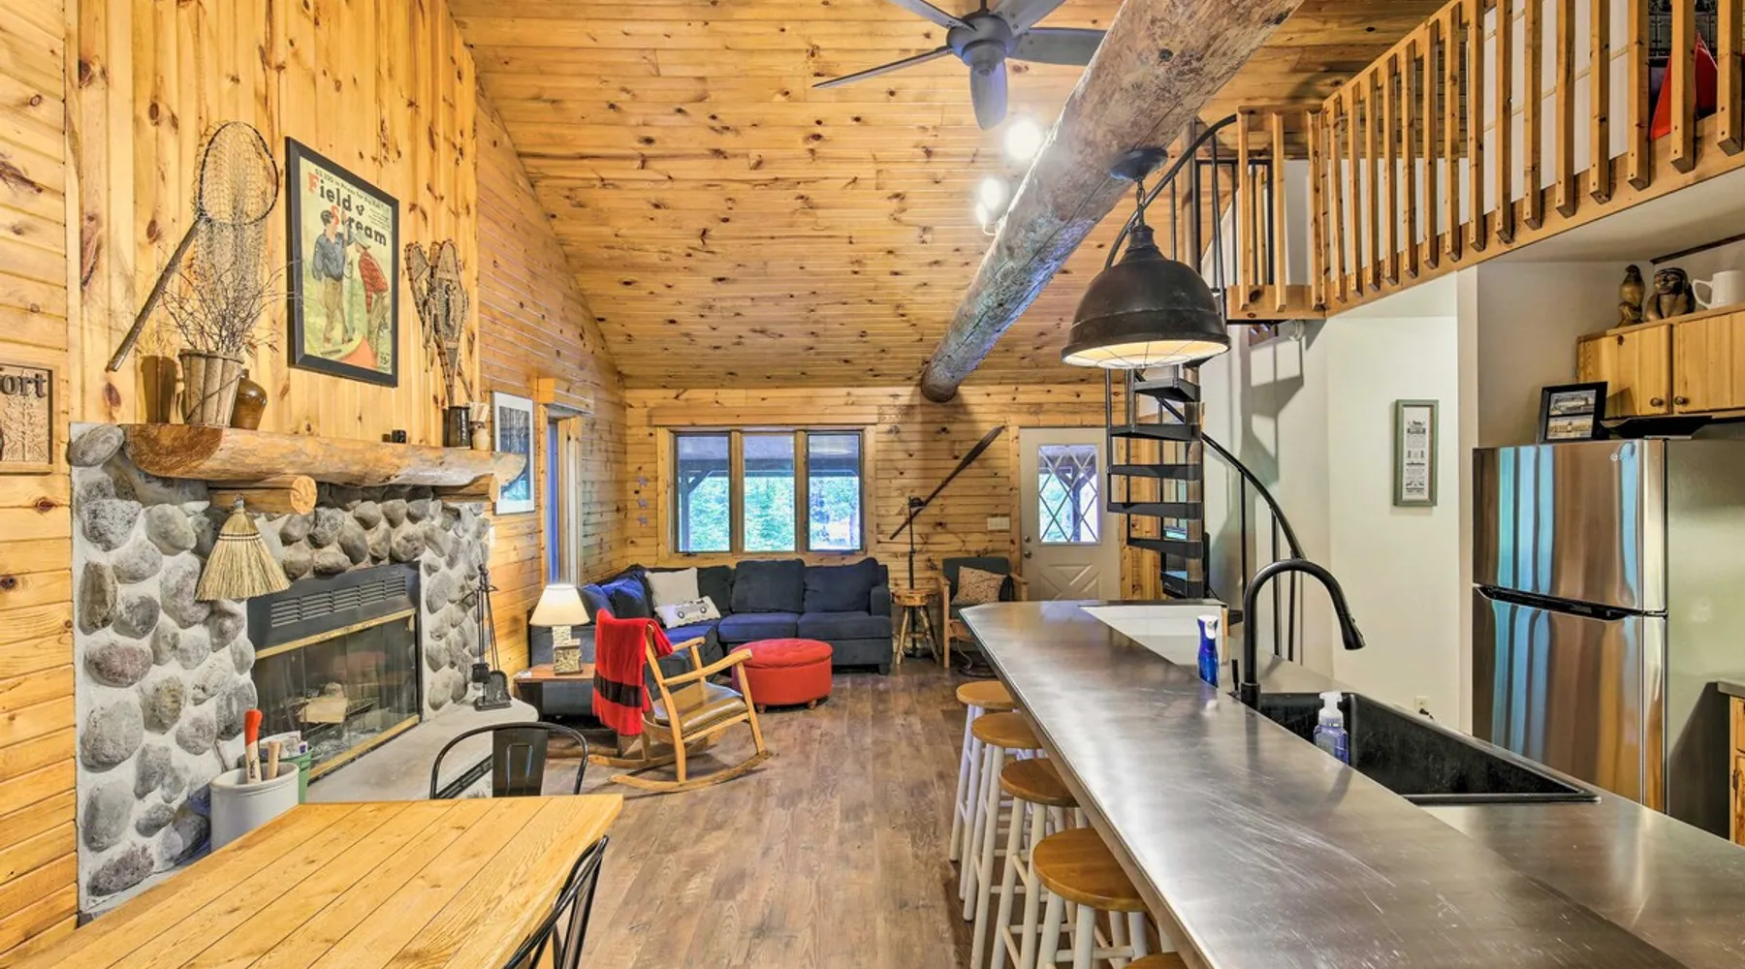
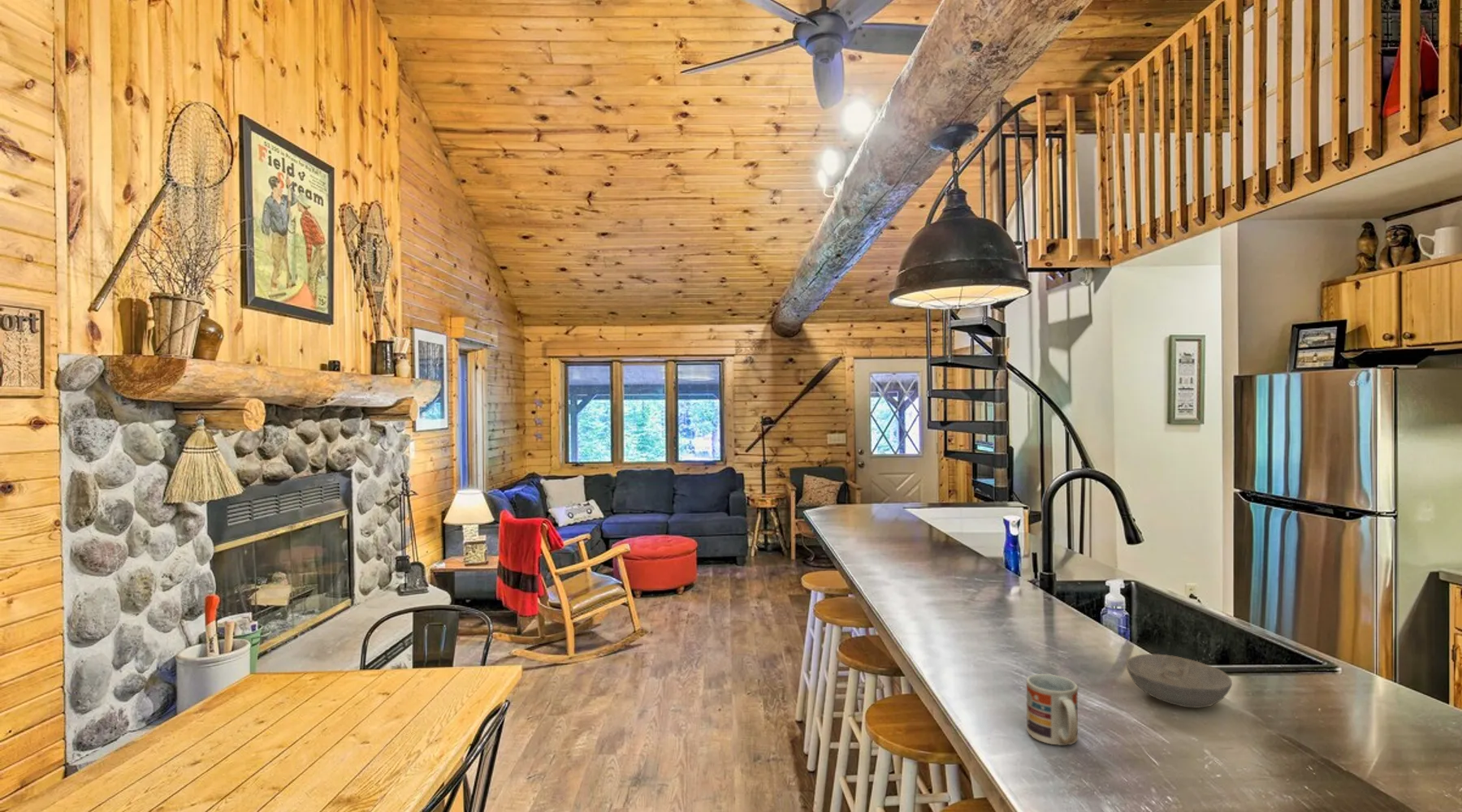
+ cup (1057, 712)
+ bowl (1177, 684)
